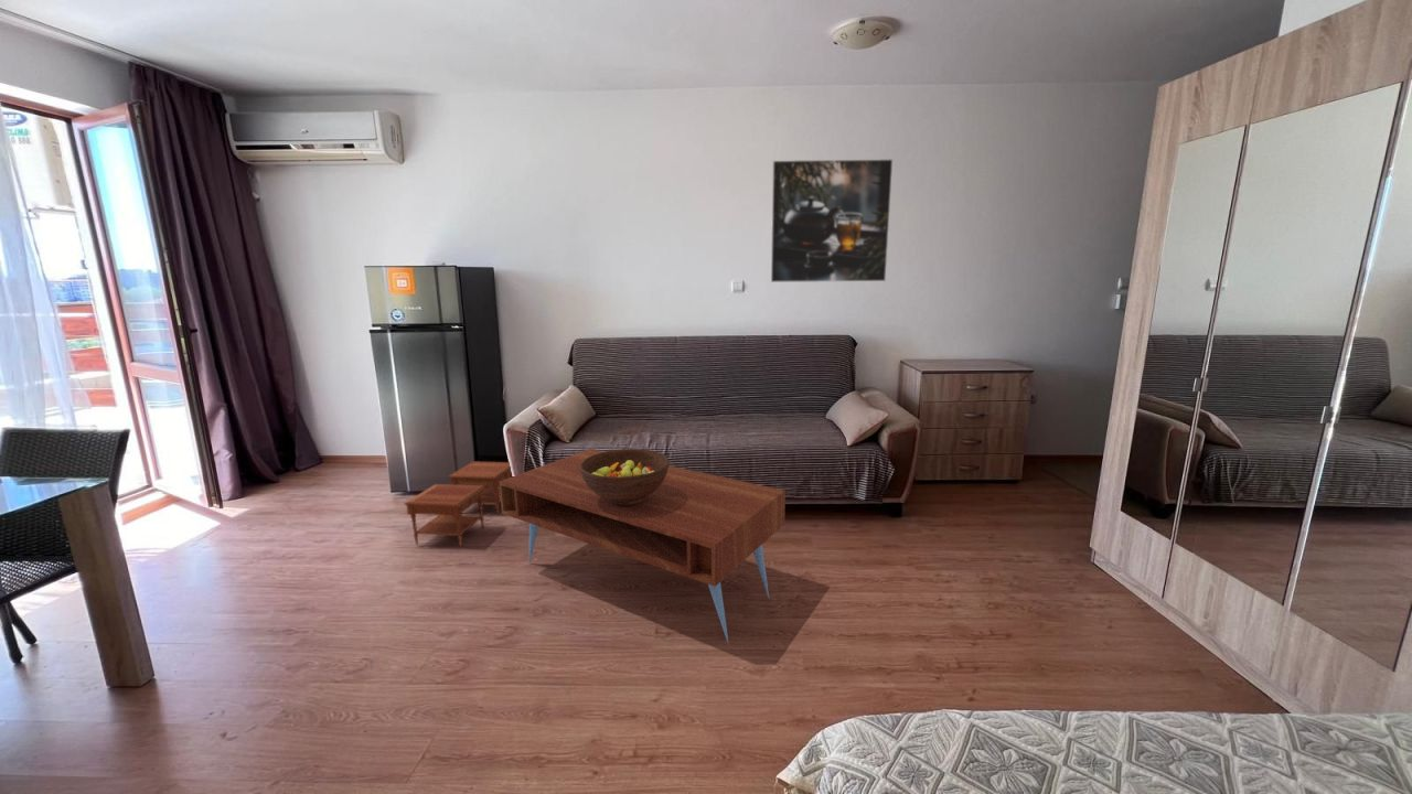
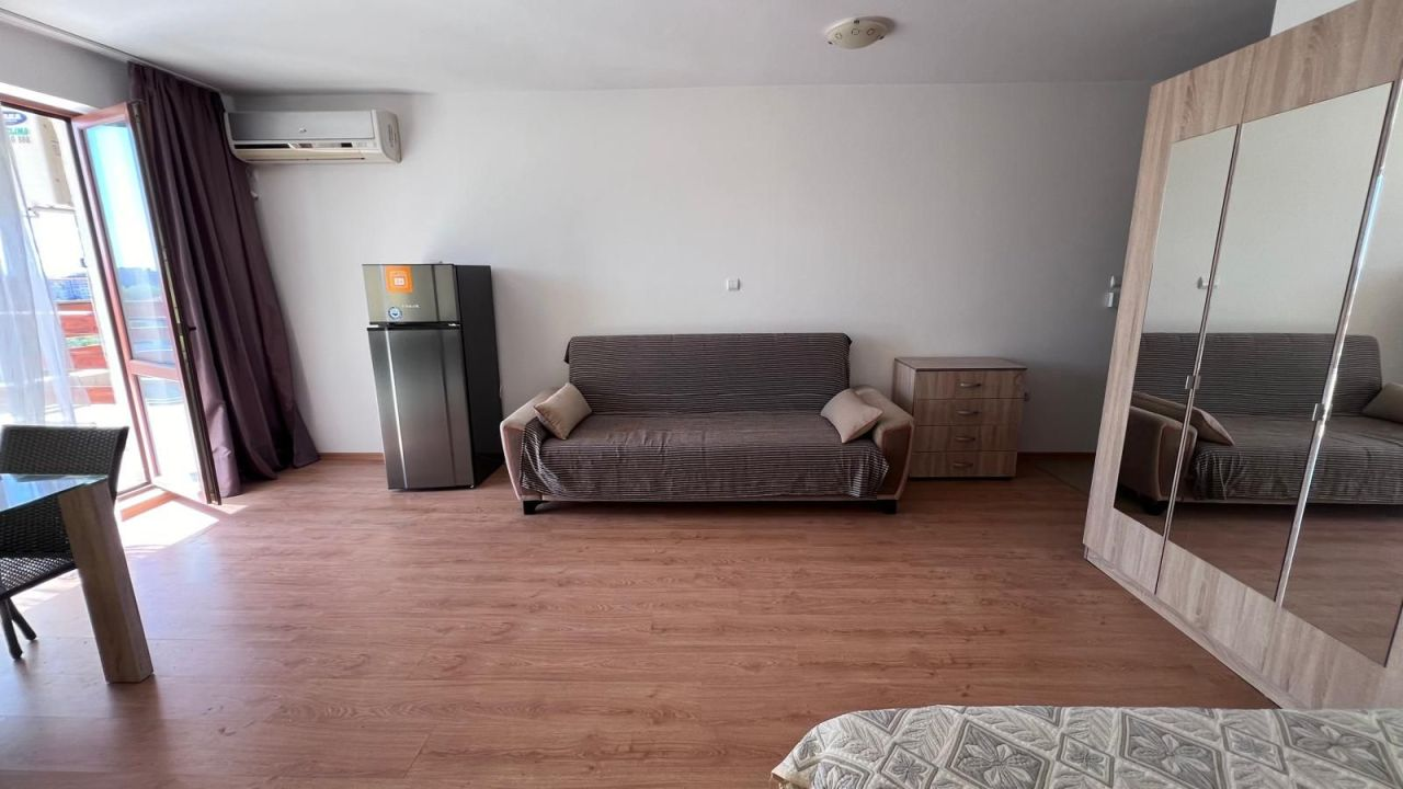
- fruit bowl (625, 480)
- side table (468, 501)
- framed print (830, 222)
- coffee table (640, 534)
